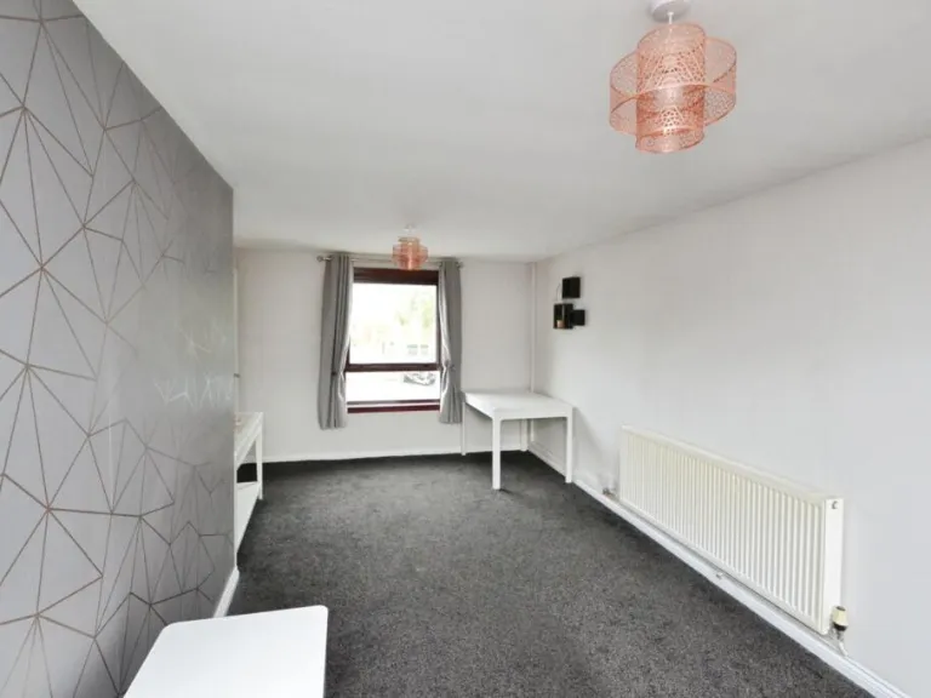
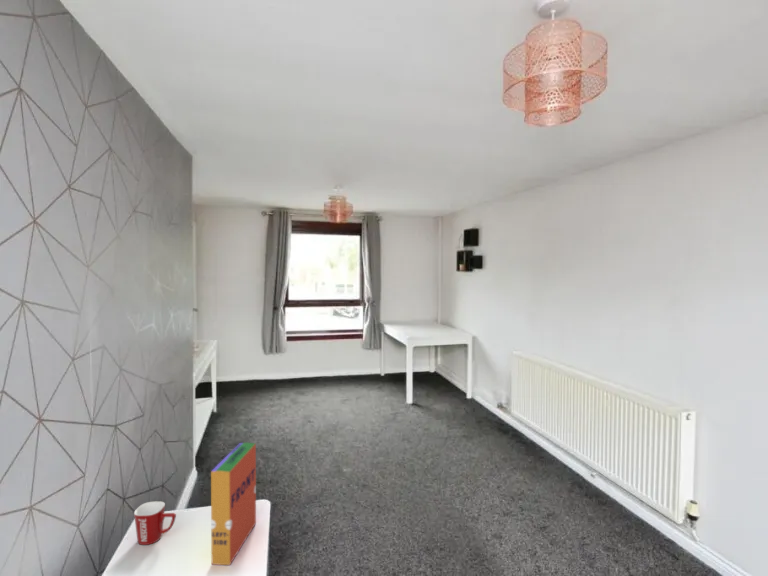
+ mug (156, 523)
+ book (235, 499)
